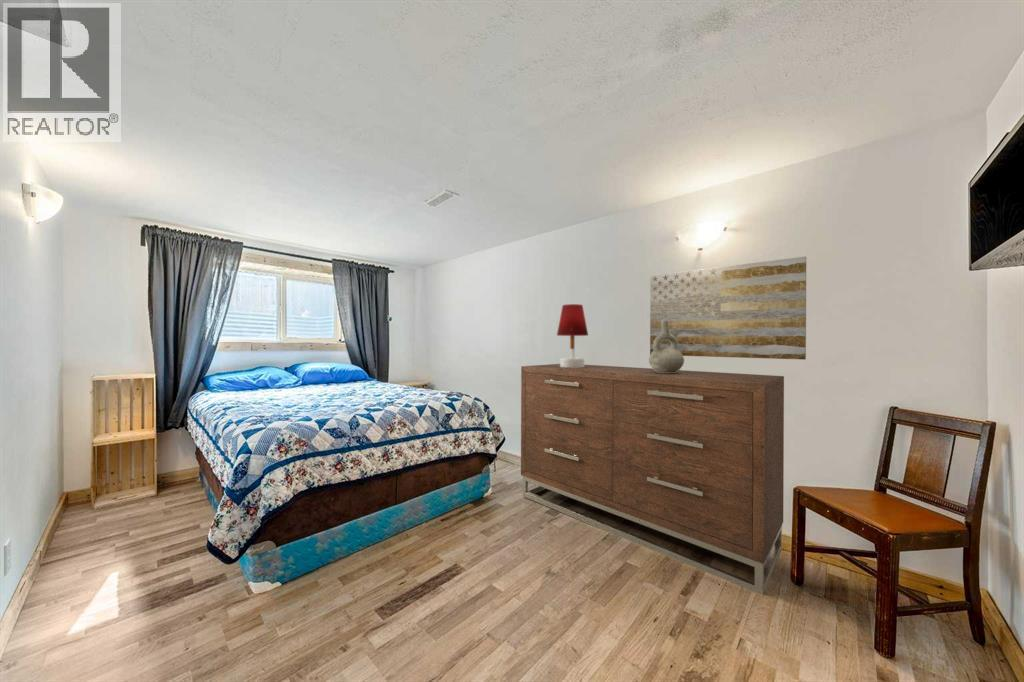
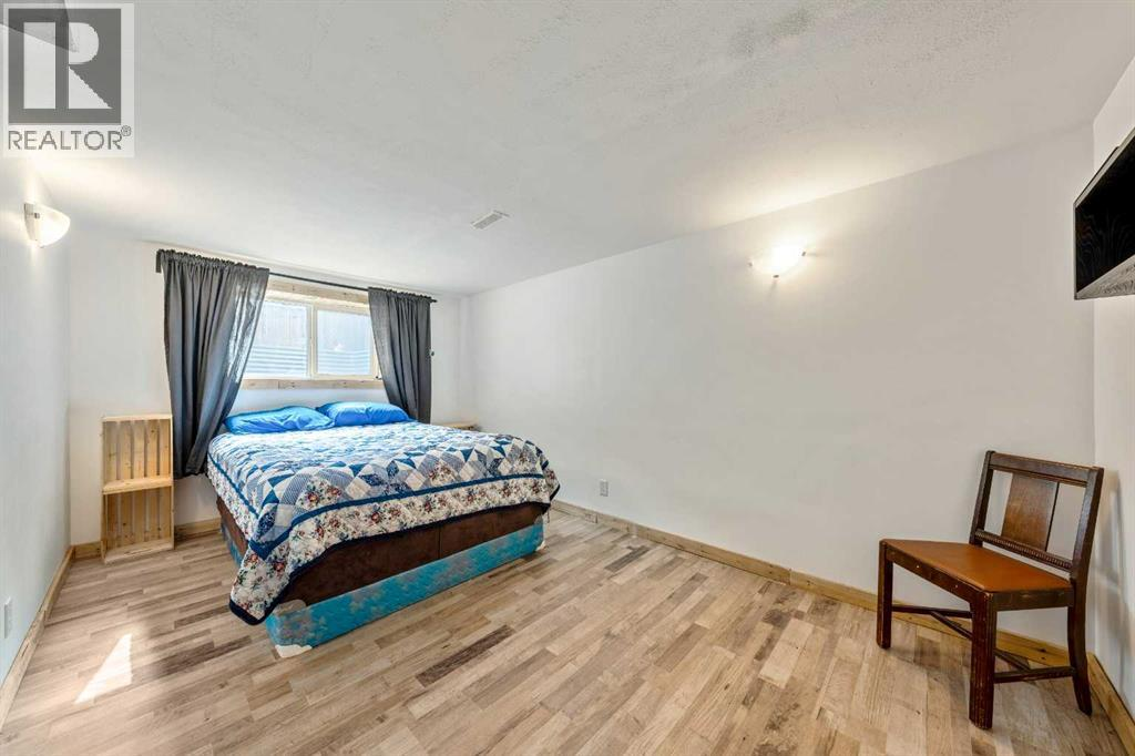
- table lamp (572, 335)
- dresser (632, 445)
- decorative vase (666, 346)
- wall art (718, 312)
